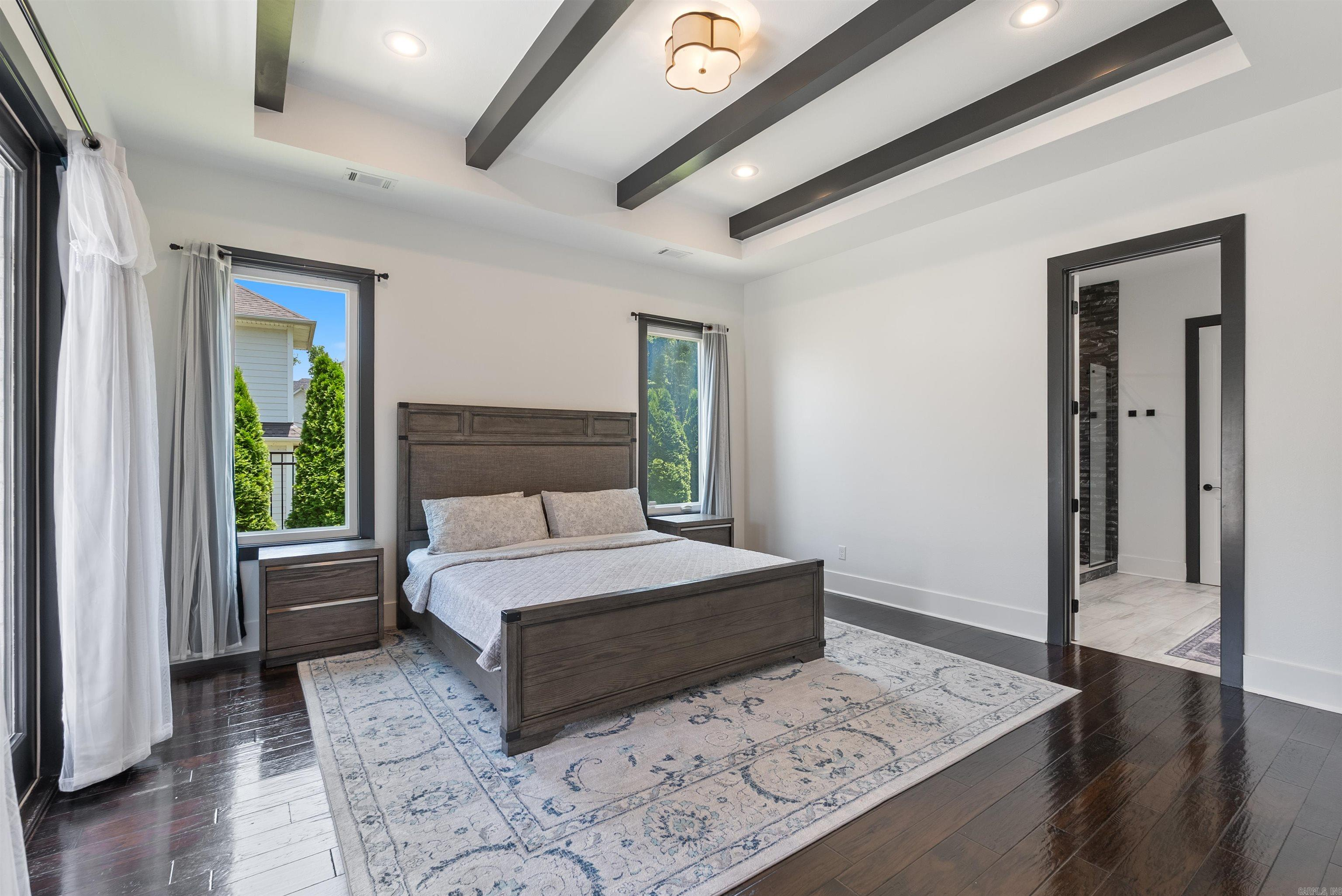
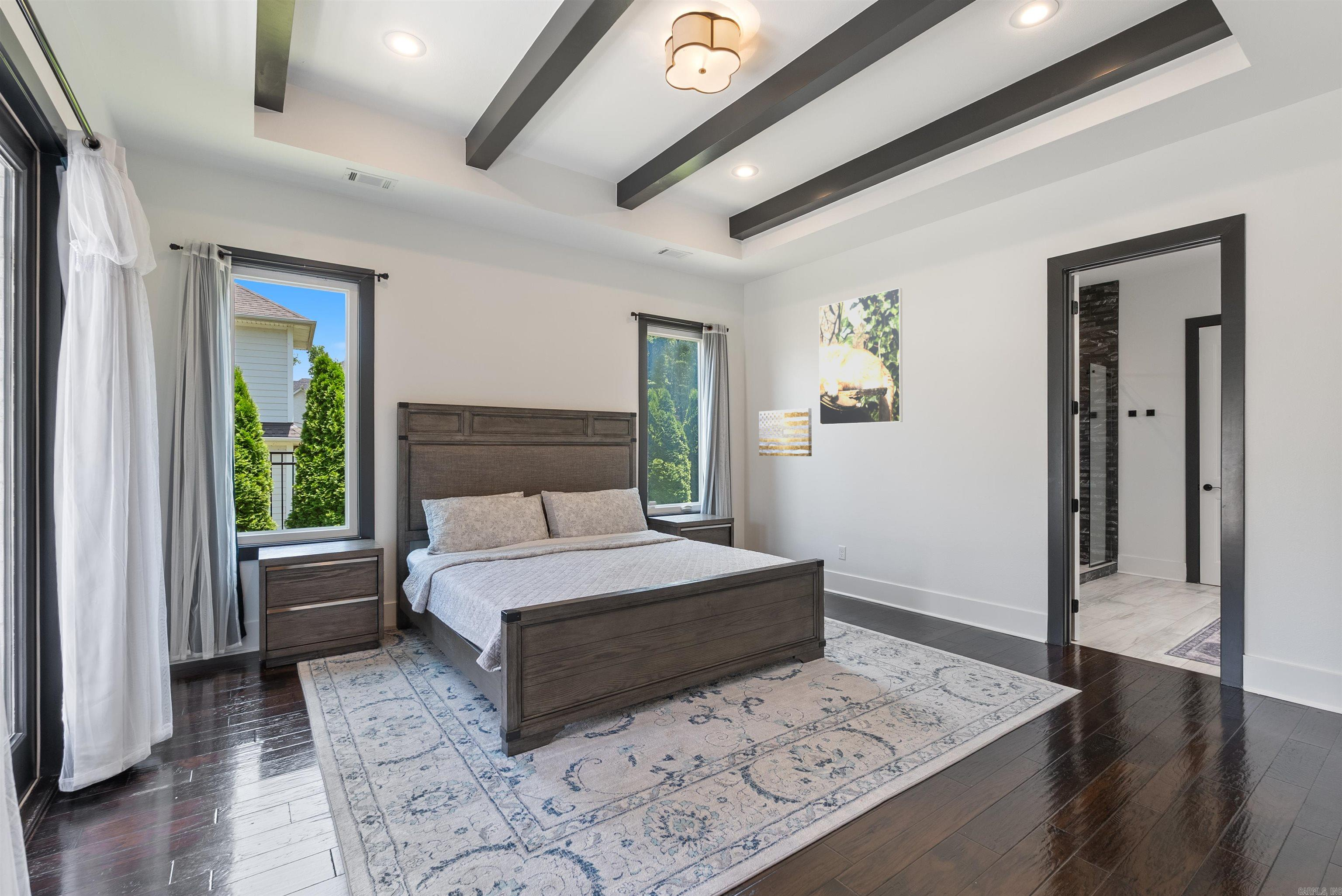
+ wall art (784, 432)
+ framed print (858, 361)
